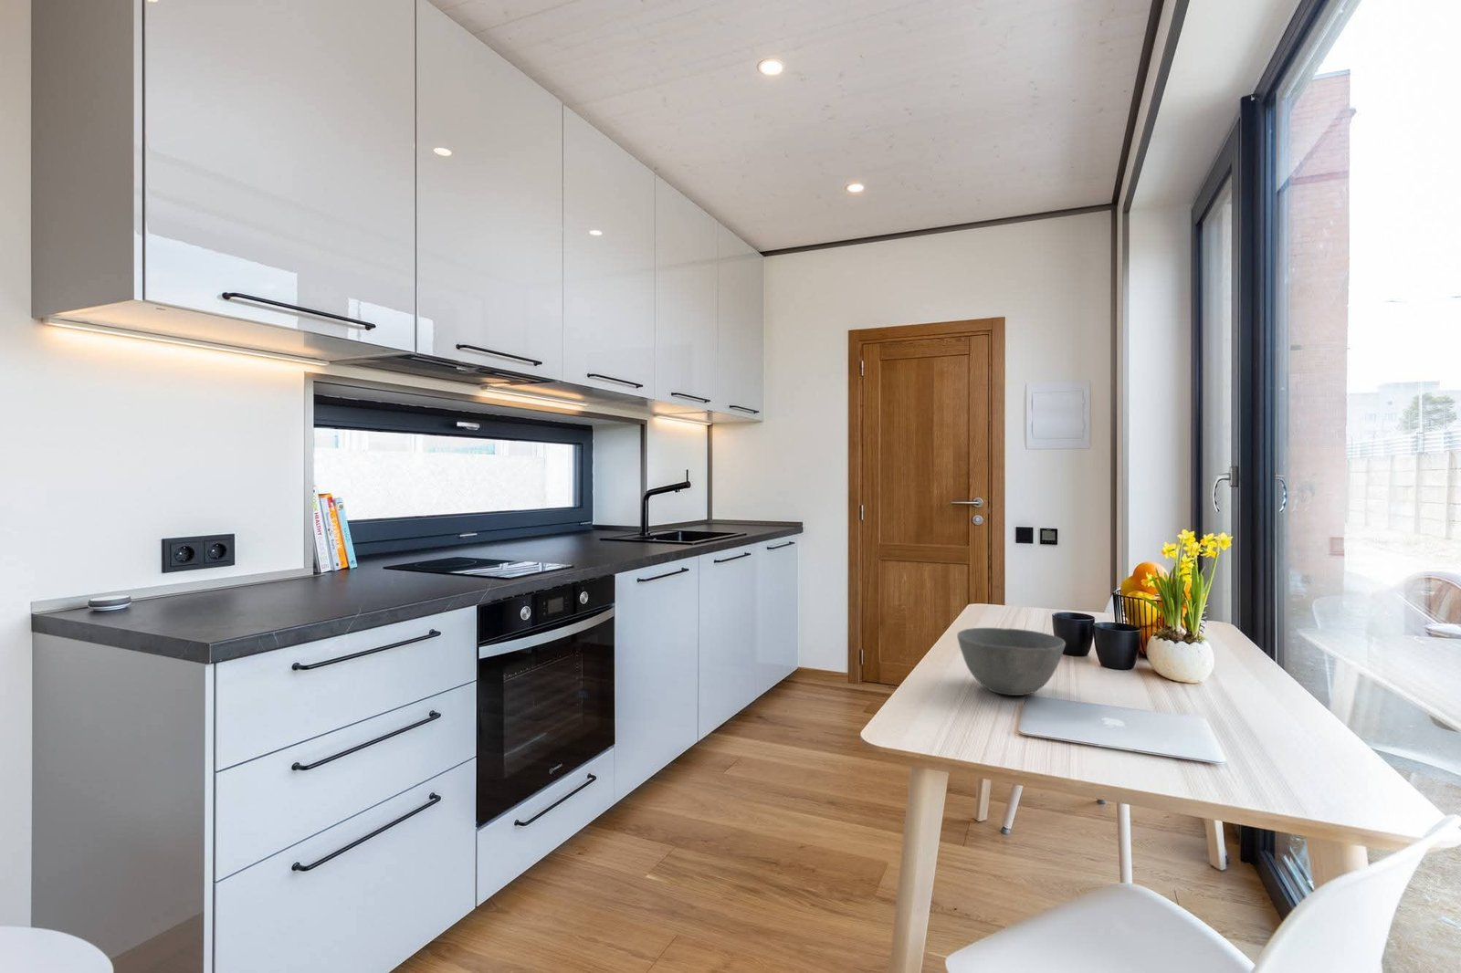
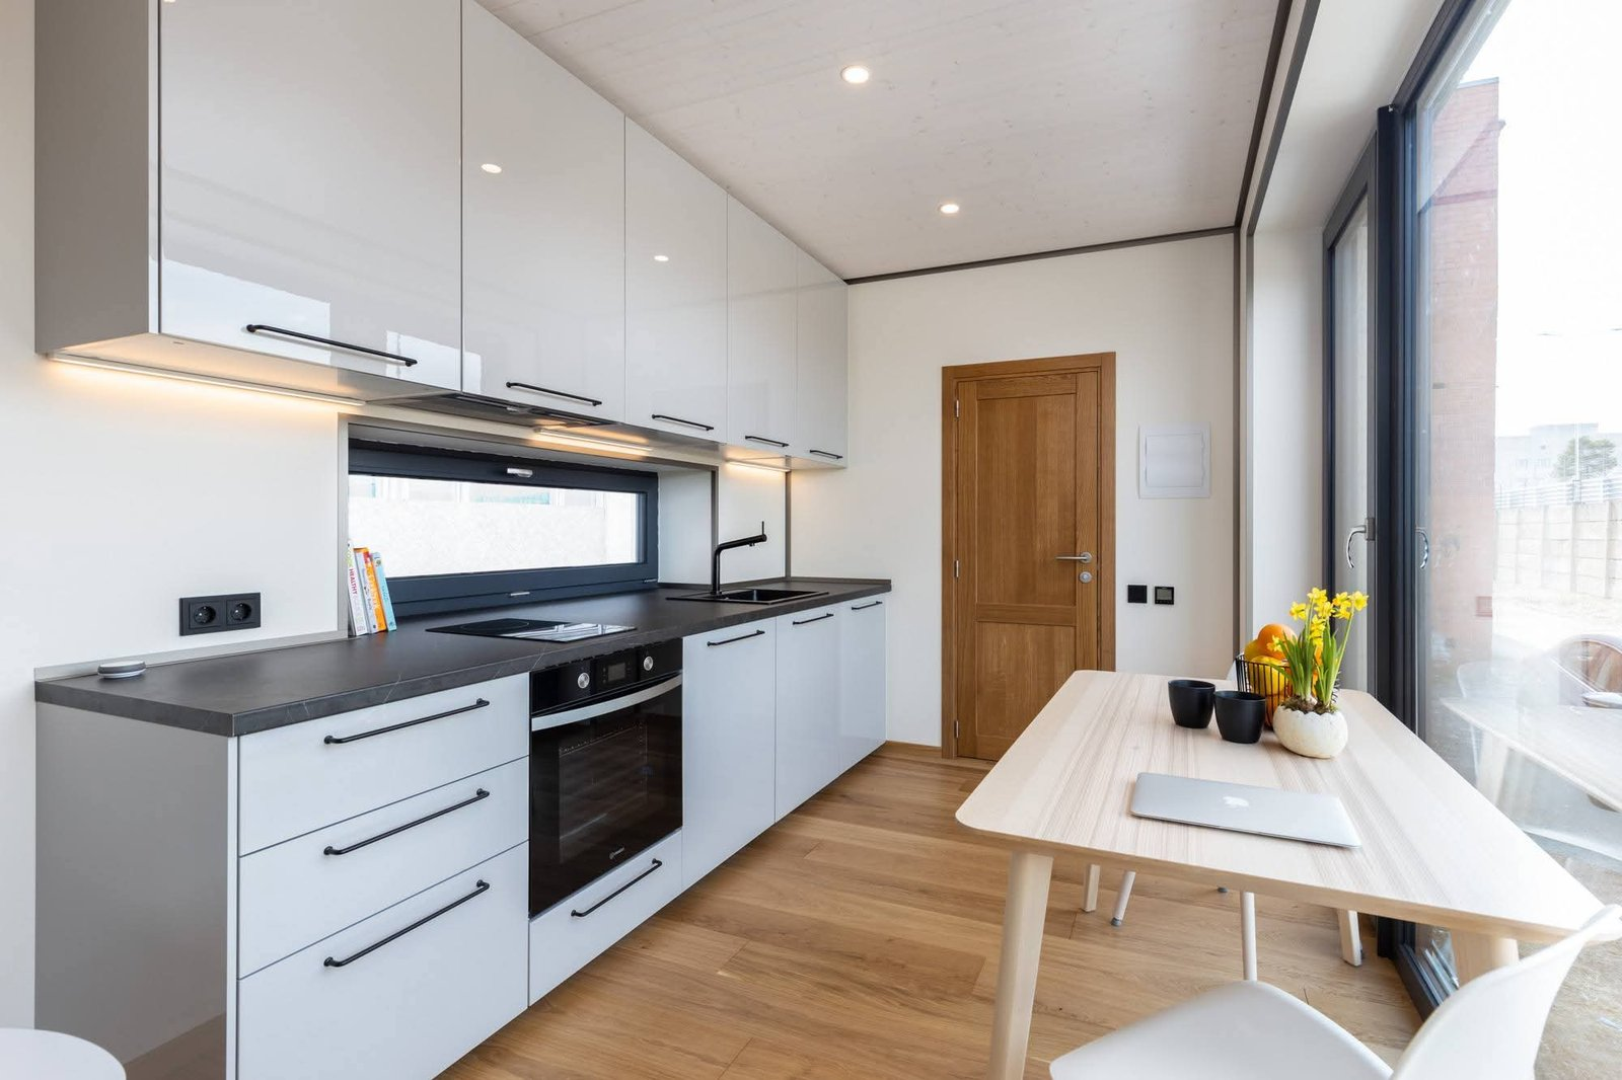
- bowl (1009, 664)
